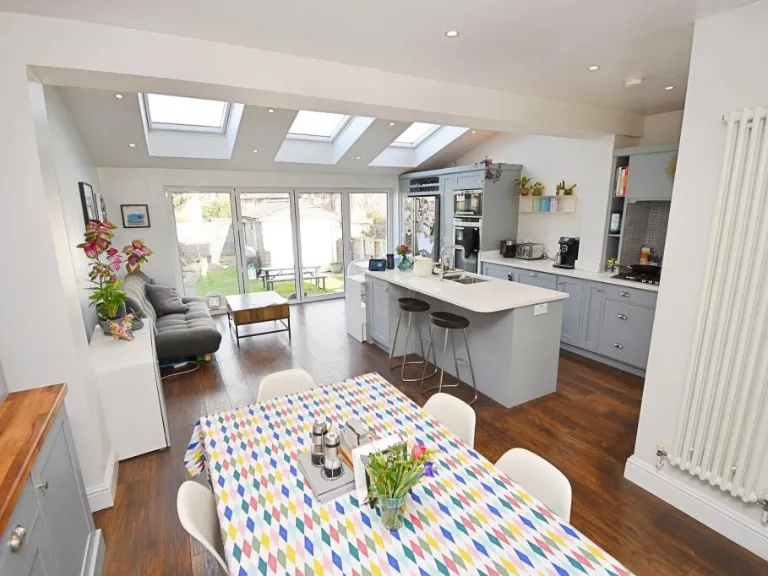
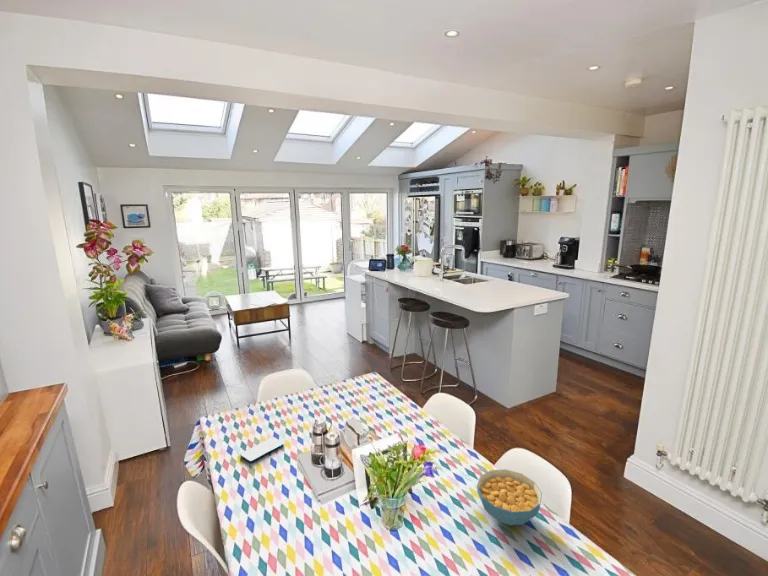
+ smartphone (262, 449)
+ cereal bowl (508, 502)
